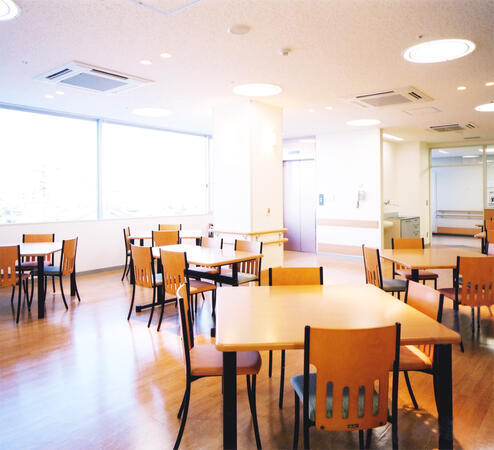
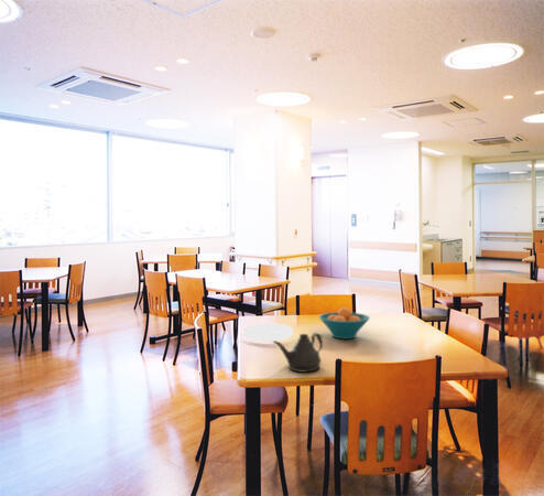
+ teapot (297, 352)
+ plate (268, 332)
+ fruit bowl (344, 322)
